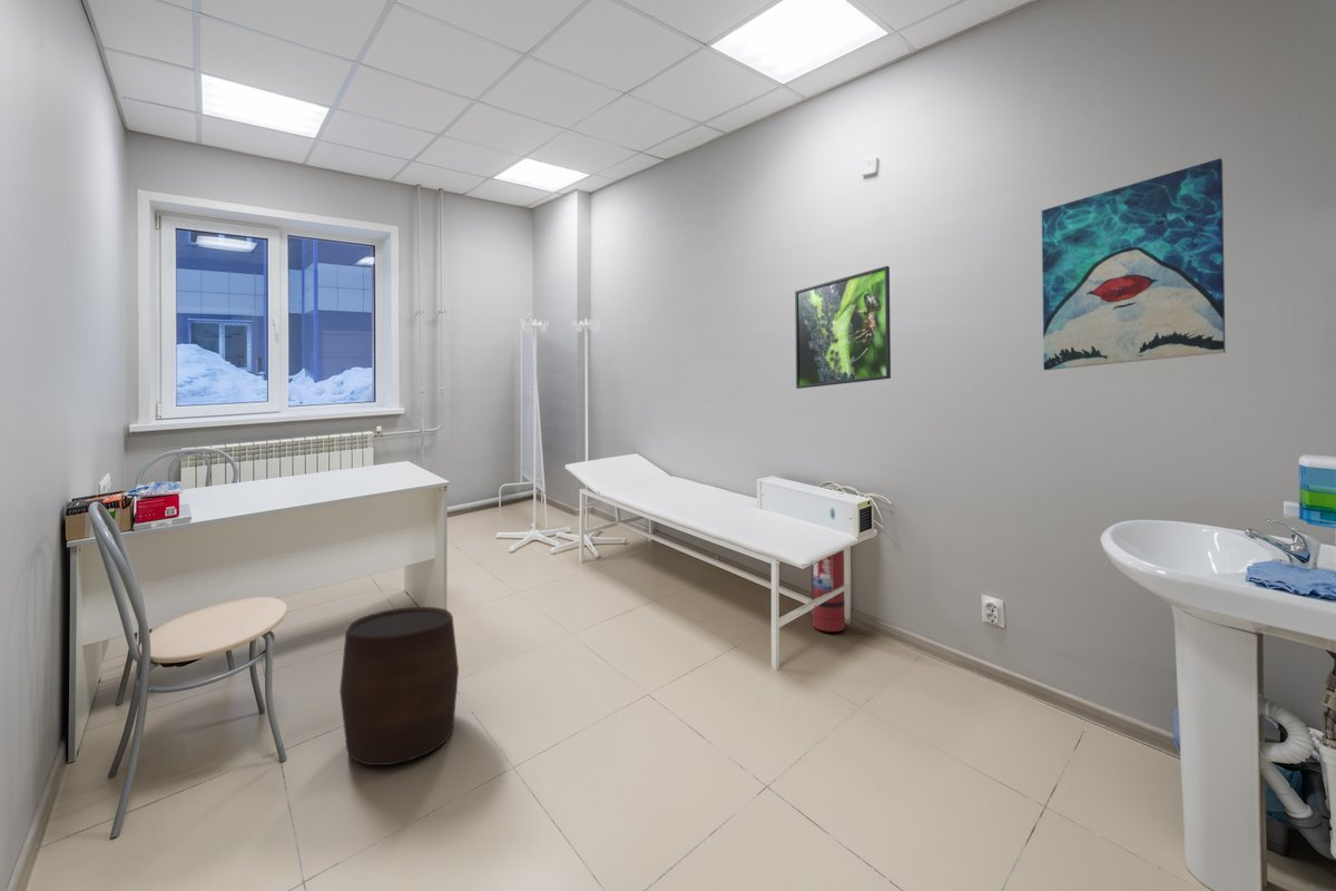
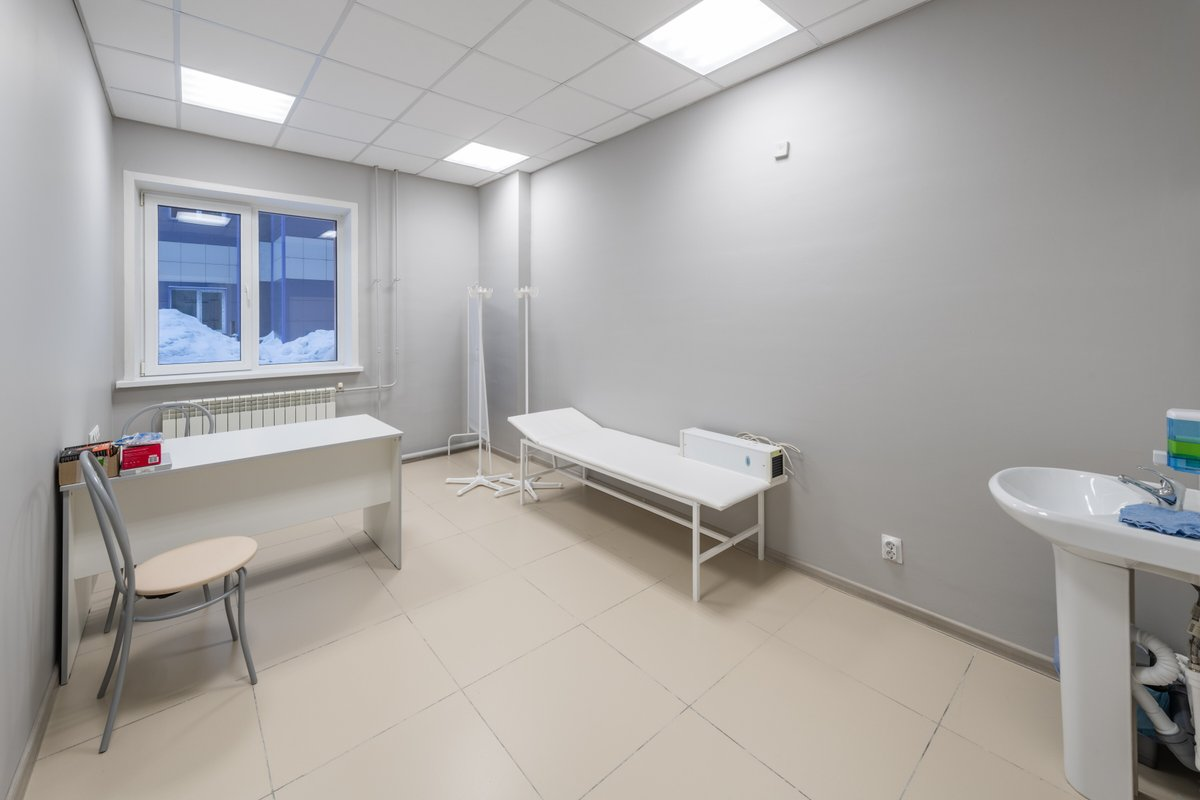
- fire extinguisher (824, 570)
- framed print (839, 331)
- stool (402, 679)
- wall art (1124, 274)
